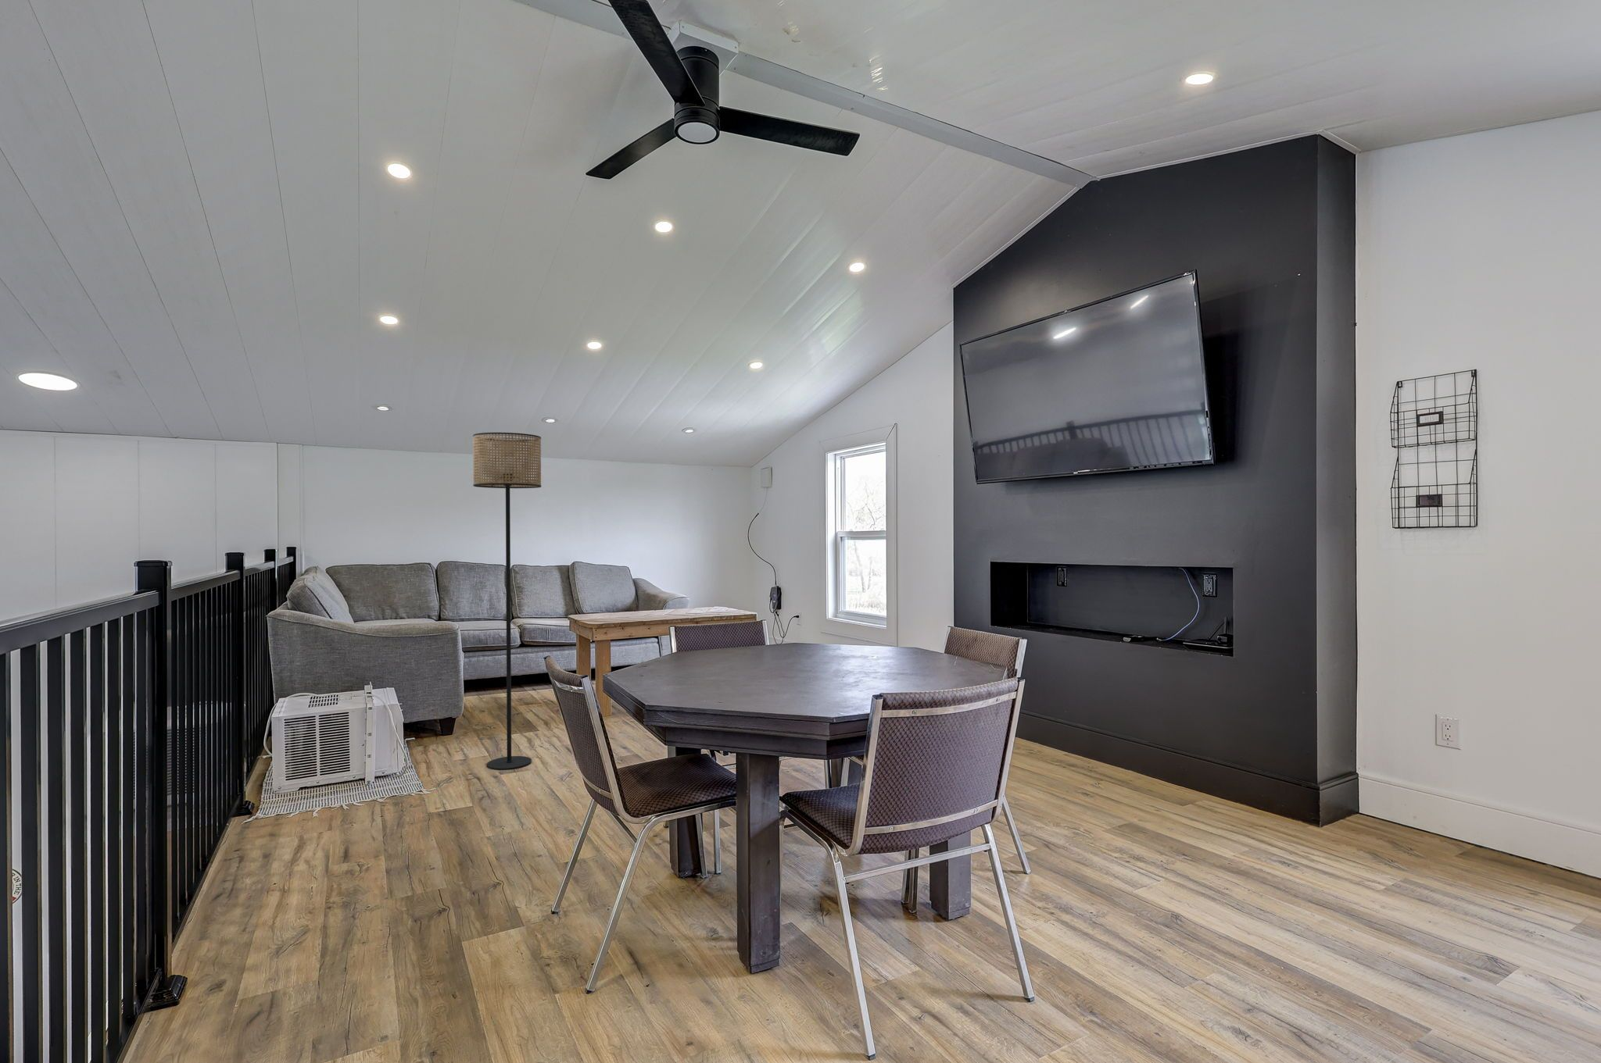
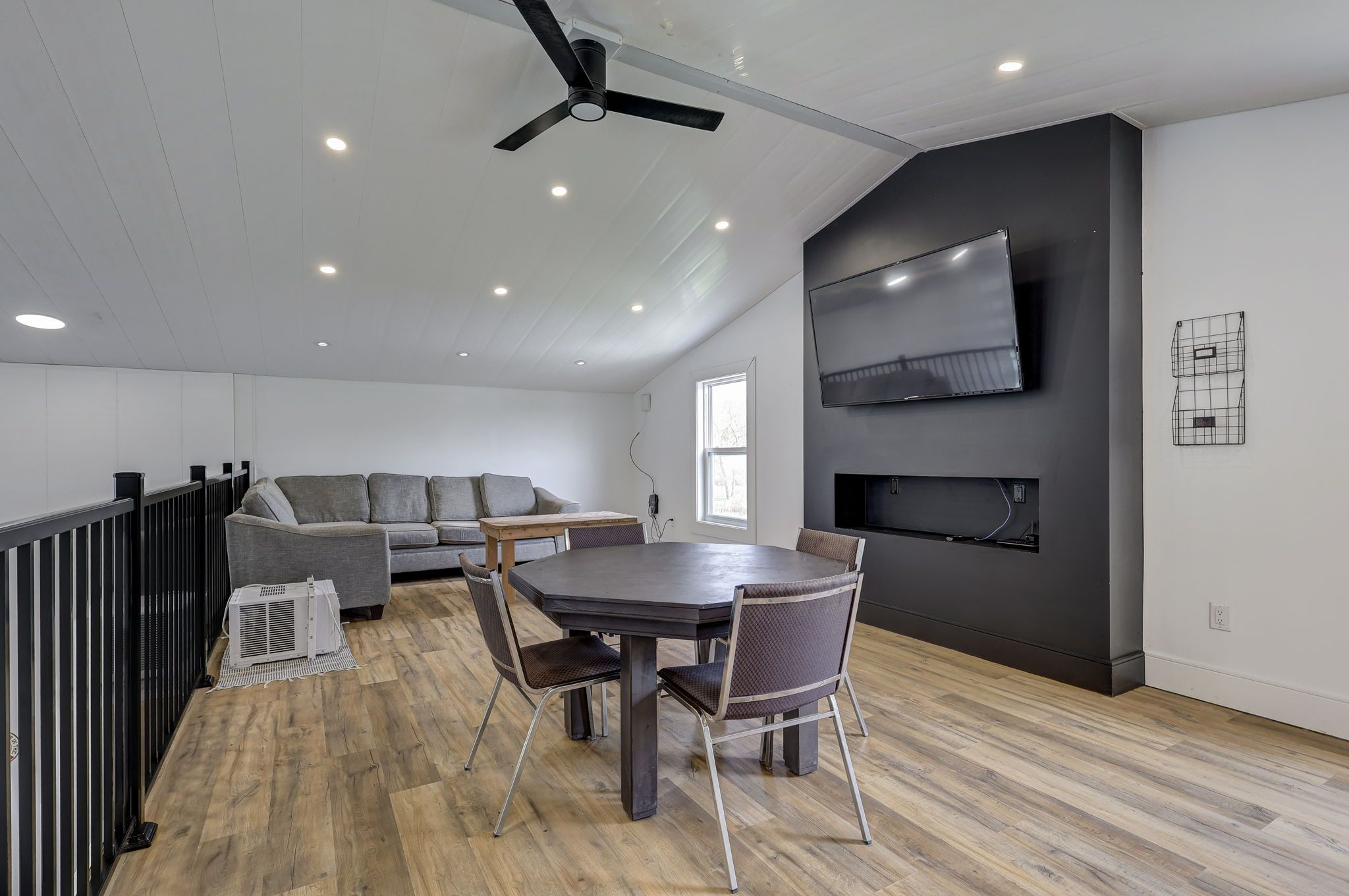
- floor lamp (508, 600)
